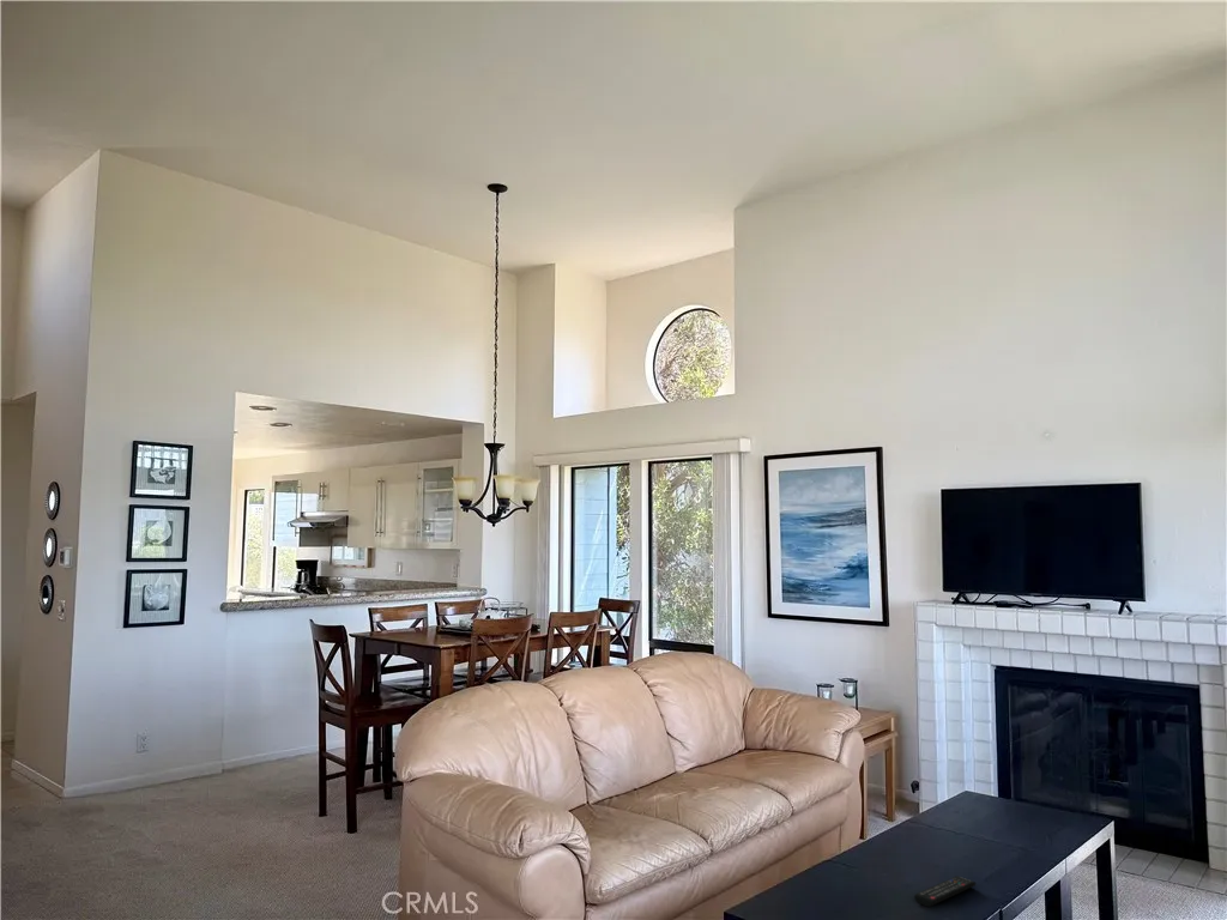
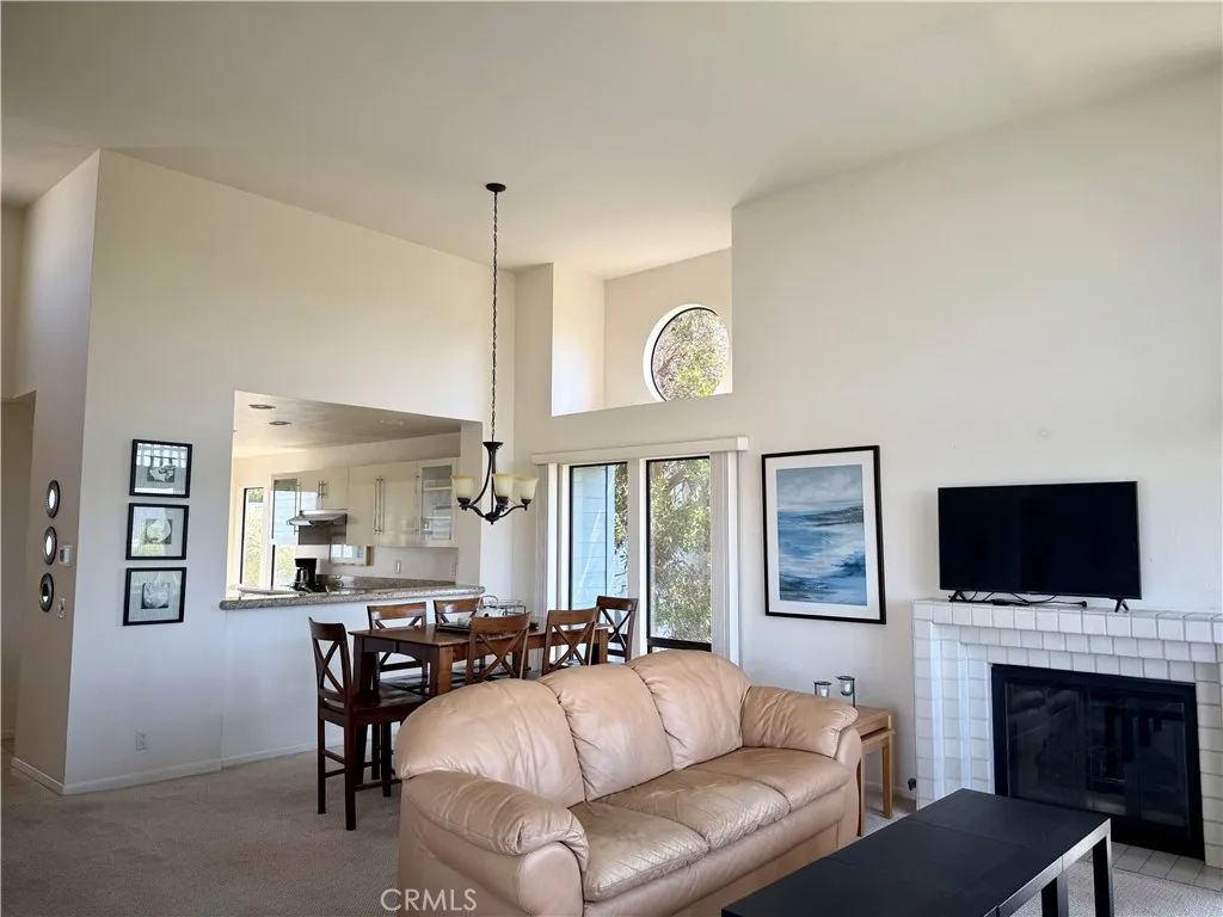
- remote control (945, 890)
